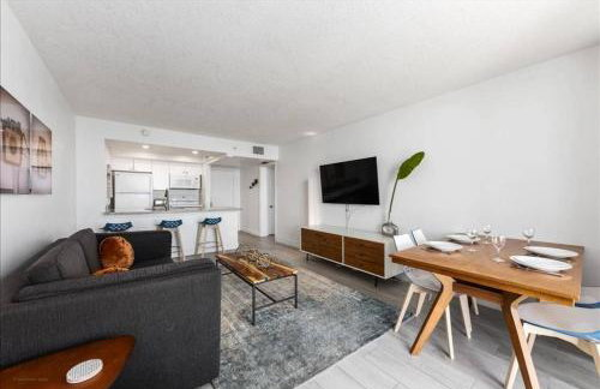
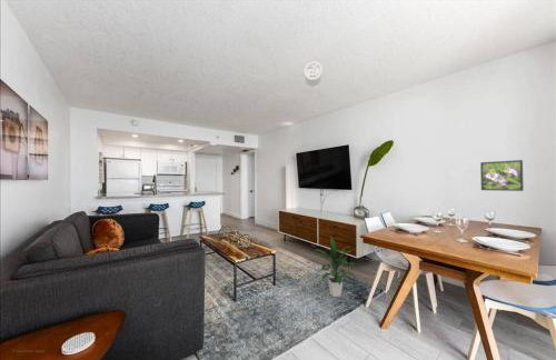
+ ceiling light (312, 74)
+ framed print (500, 176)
+ indoor plant (337, 268)
